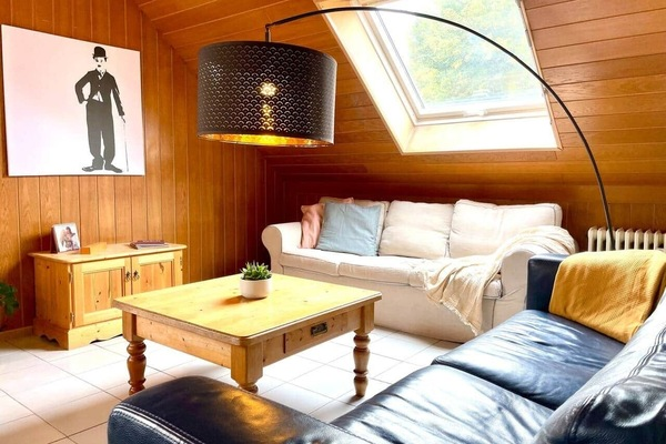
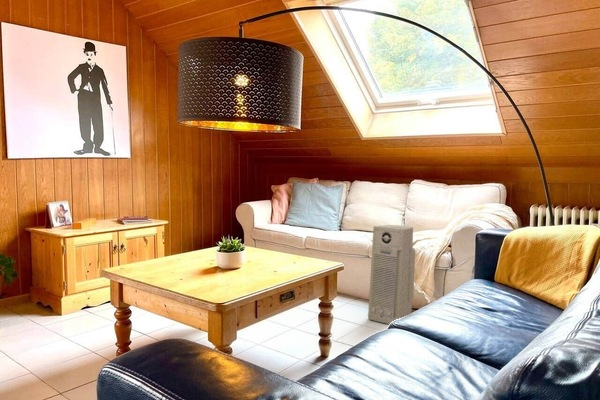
+ air purifier (393, 271)
